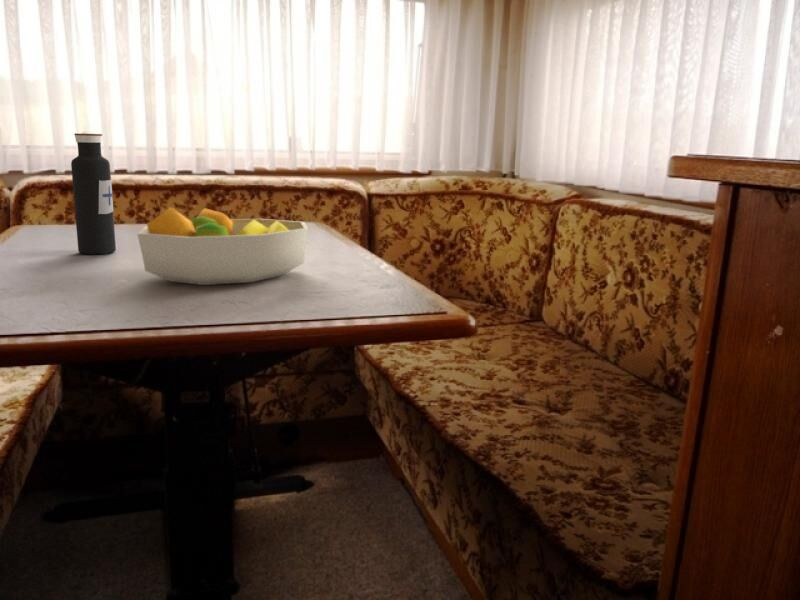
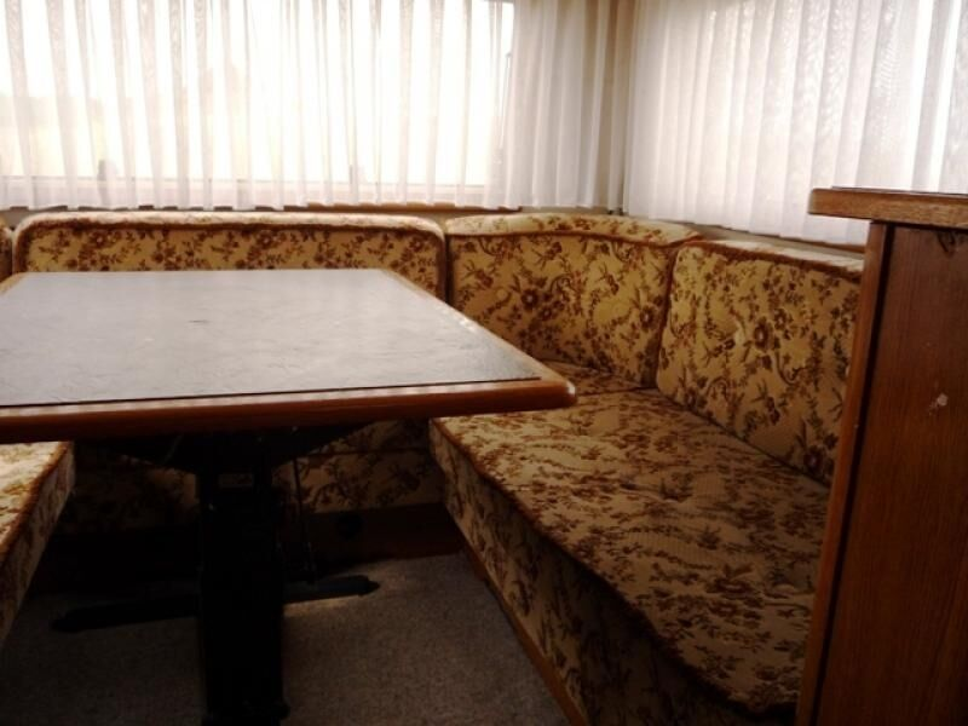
- water bottle (92, 193)
- fruit bowl (228, 240)
